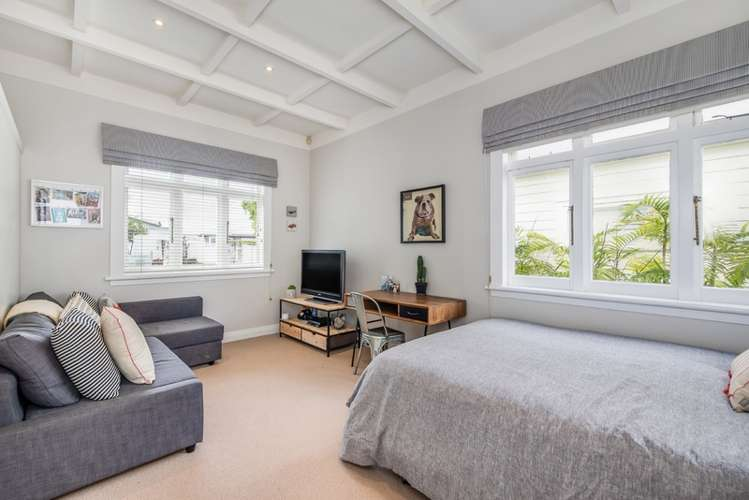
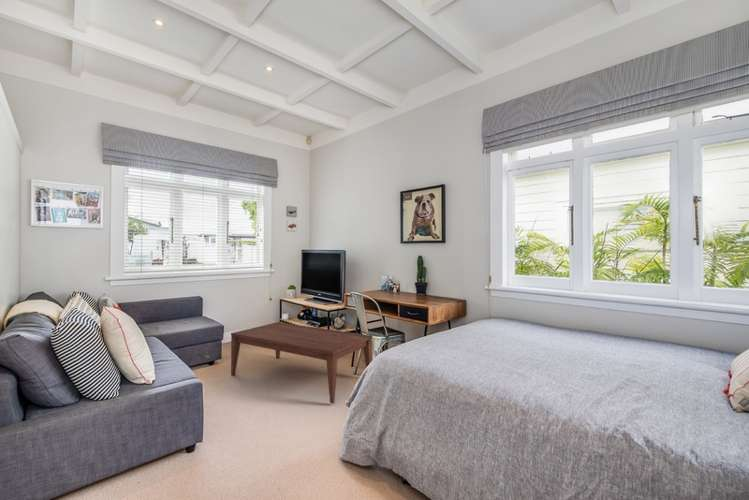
+ coffee table (300, 354)
